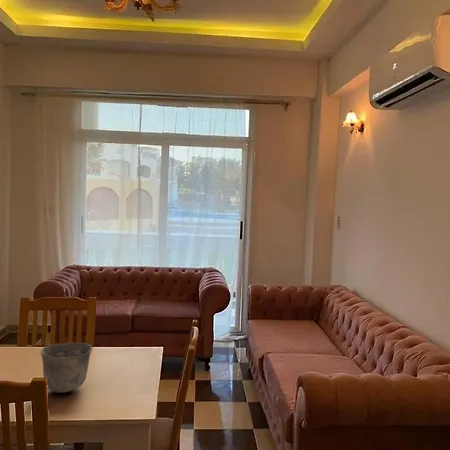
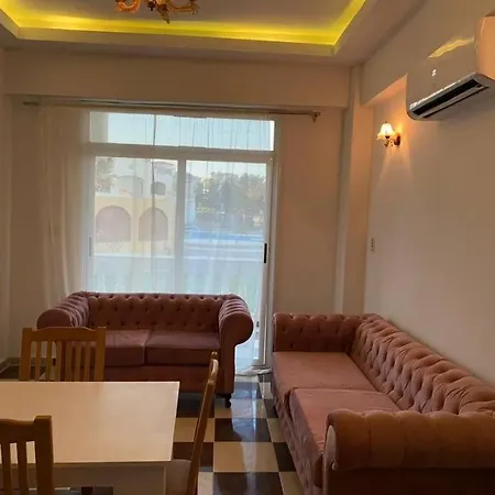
- cup (66, 369)
